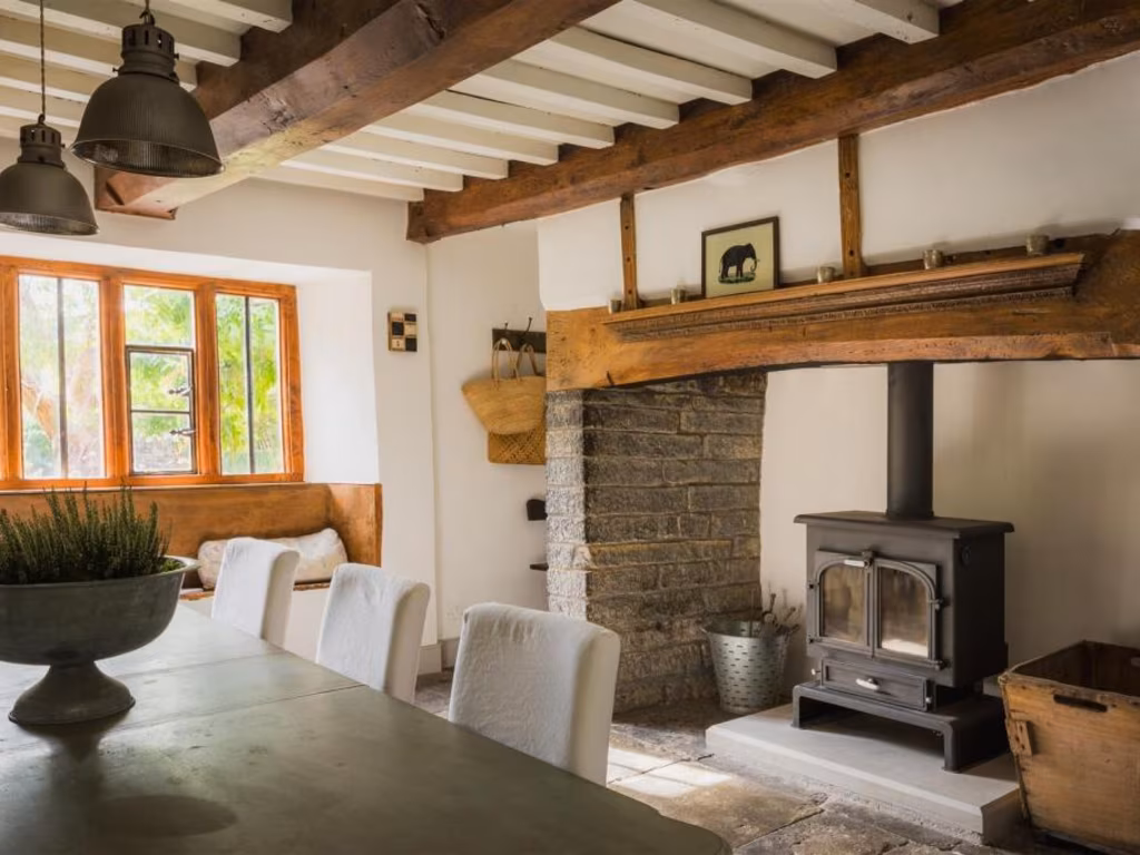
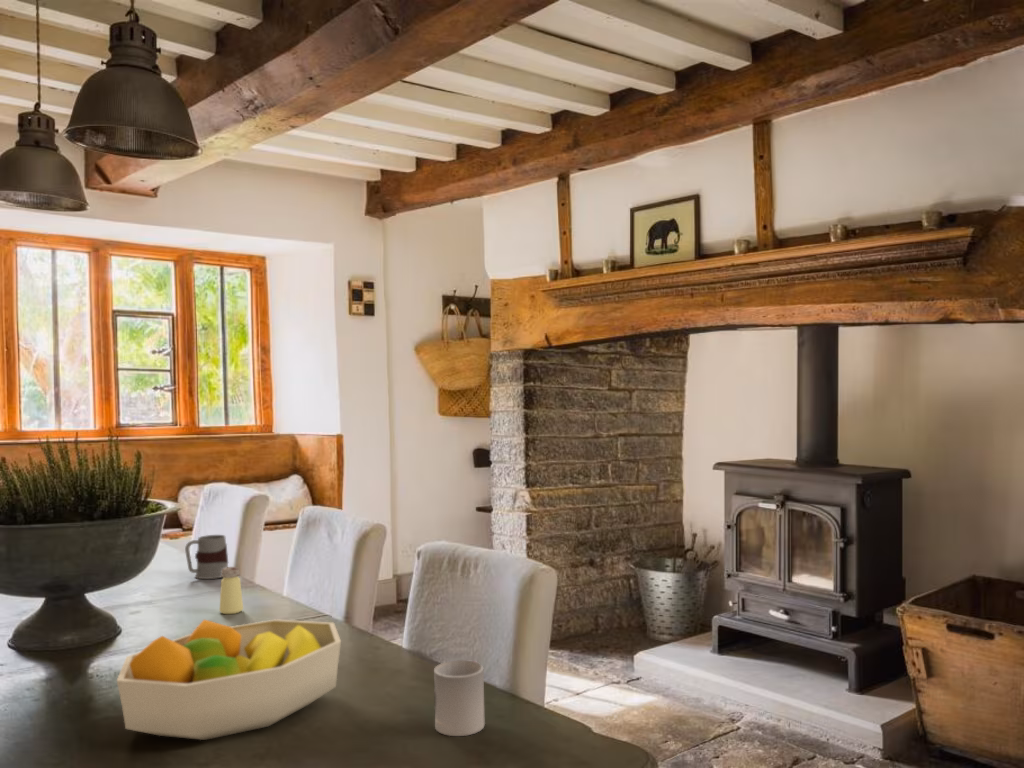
+ saltshaker (230, 589)
+ fruit bowl (236, 665)
+ mug (207, 557)
+ cup (463, 693)
